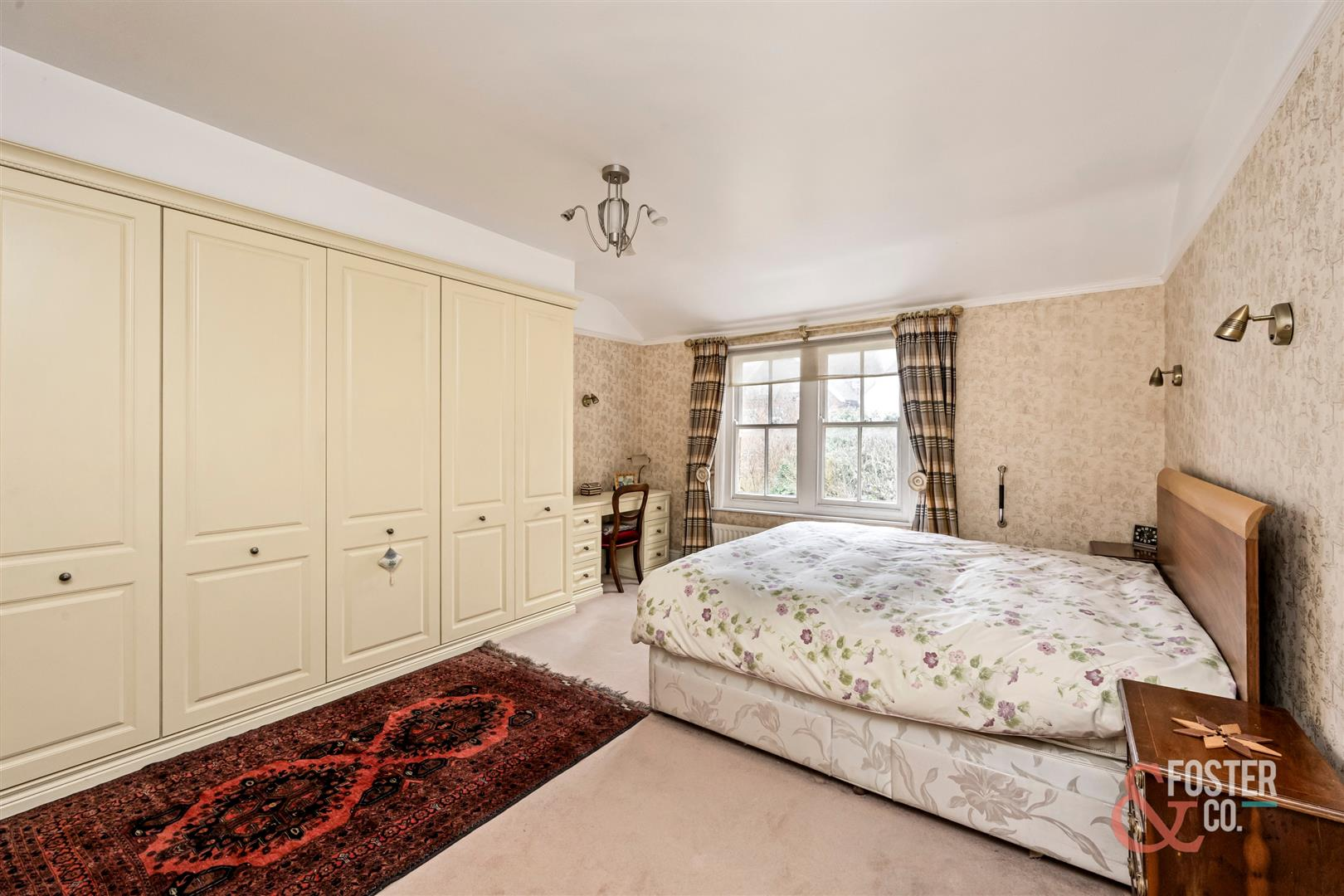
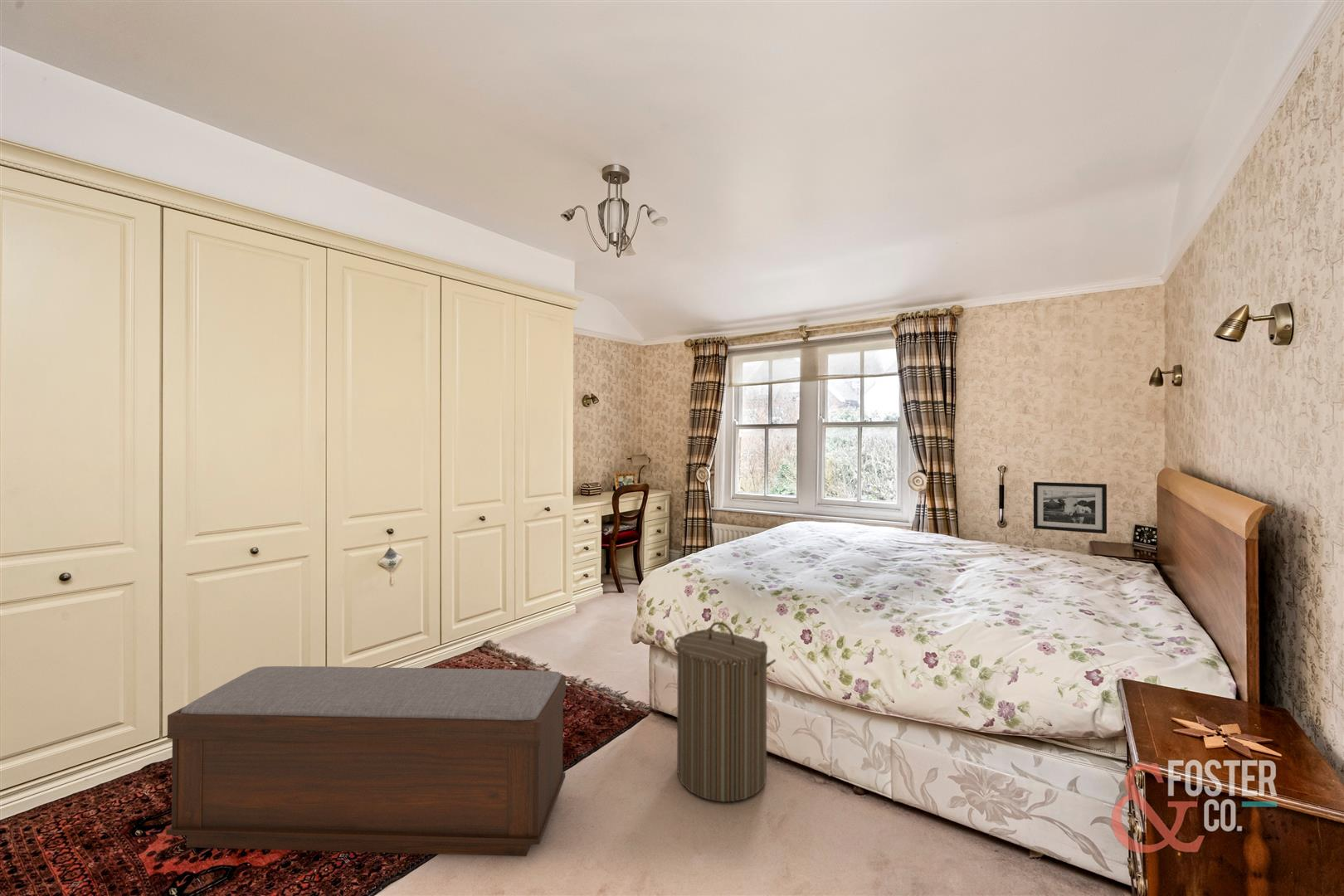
+ laundry hamper (722, 698)
+ bench (384, 749)
+ picture frame (1069, 507)
